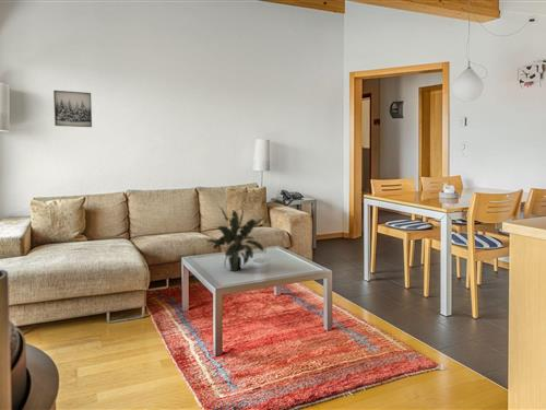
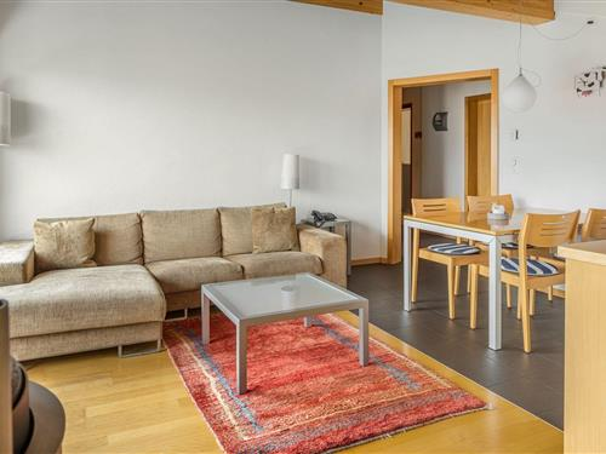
- wall art (72, 108)
- potted plant (235, 237)
